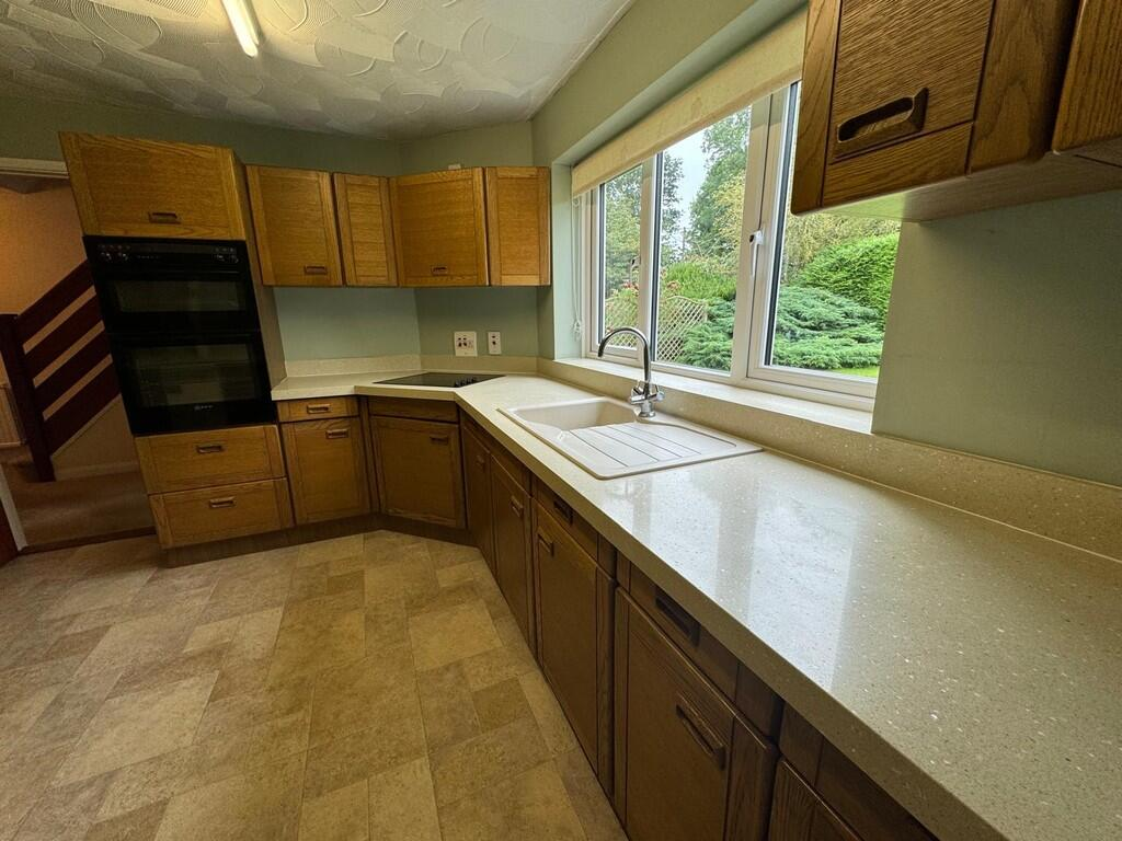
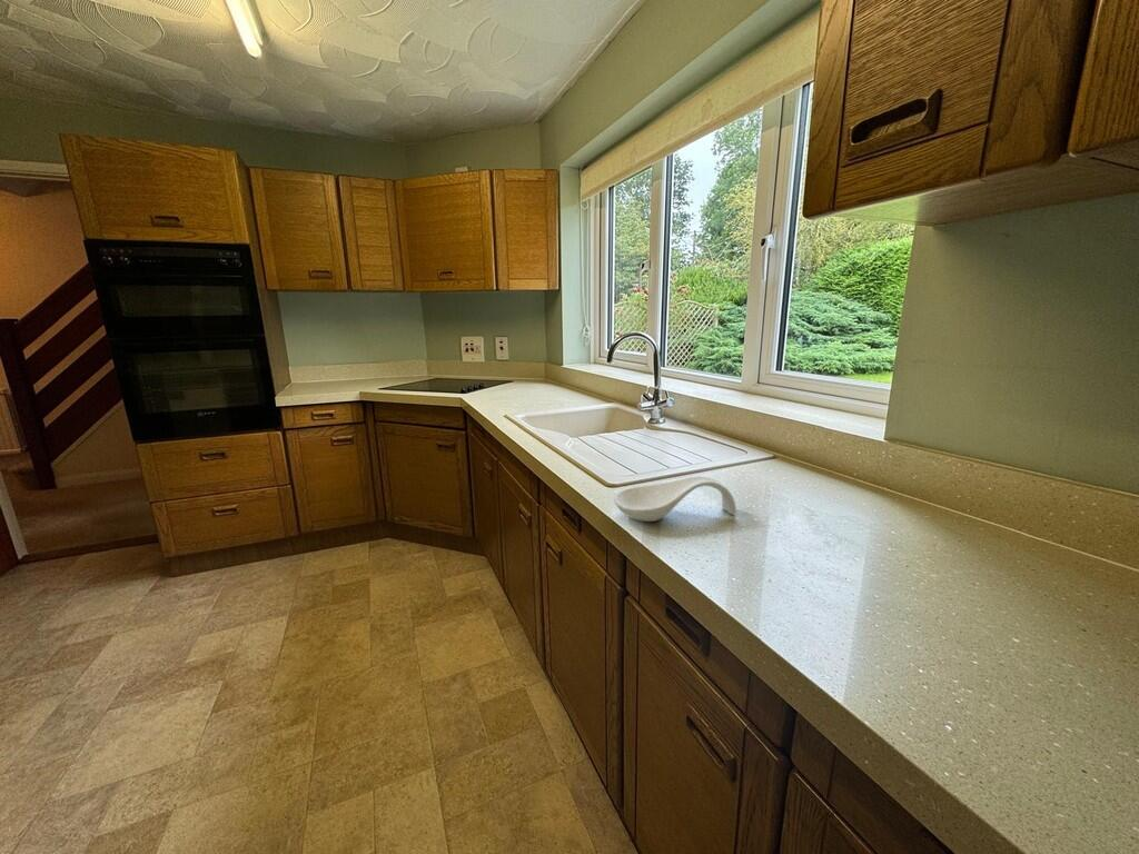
+ spoon rest (674, 496)
